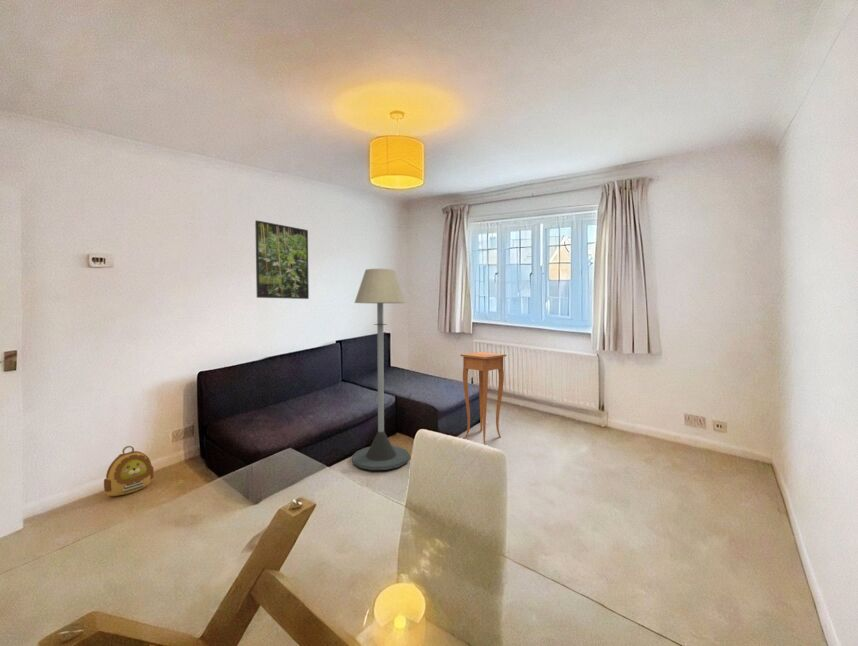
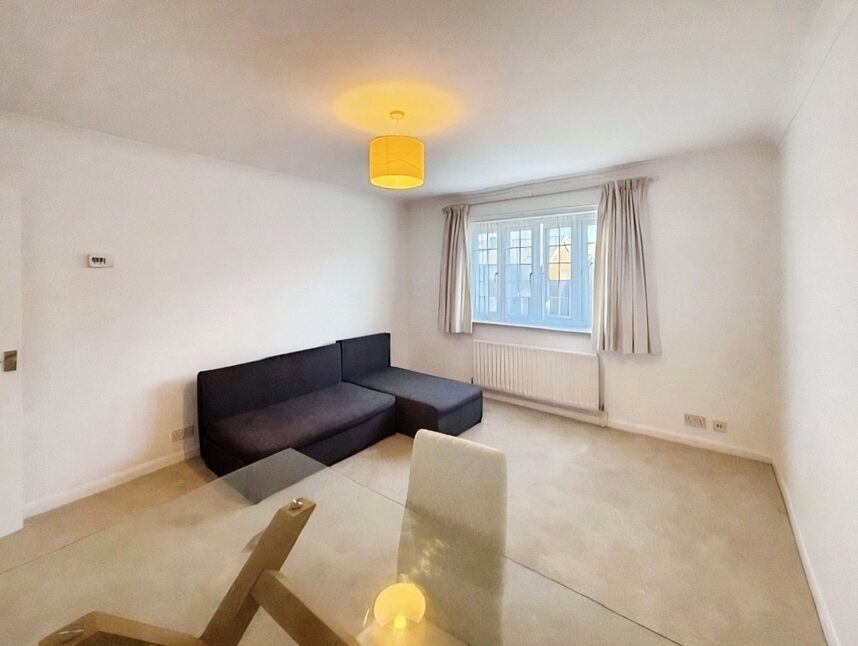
- side table (483, 395)
- floor lamp (380, 365)
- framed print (283, 262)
- backpack (128, 468)
